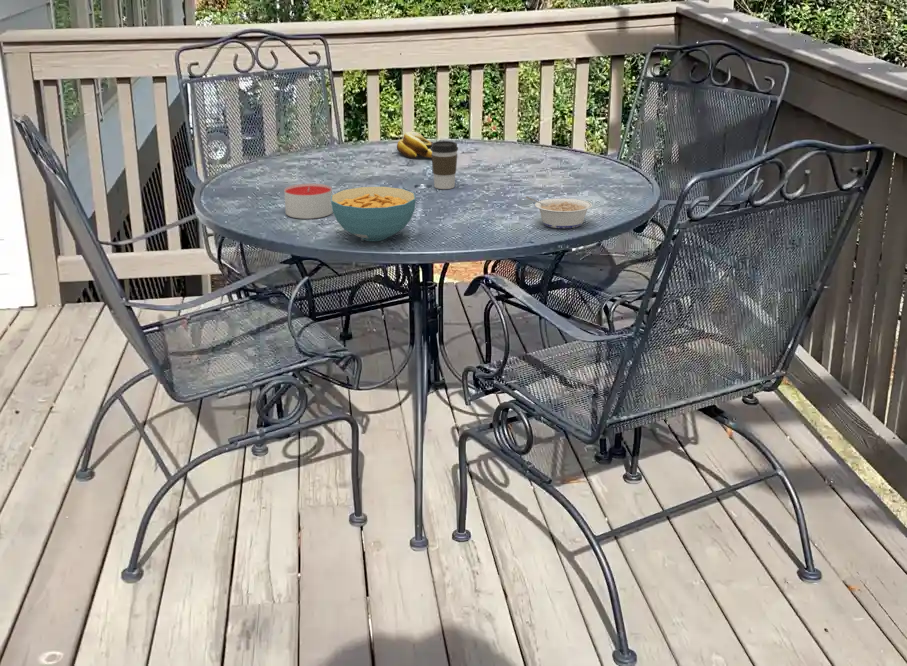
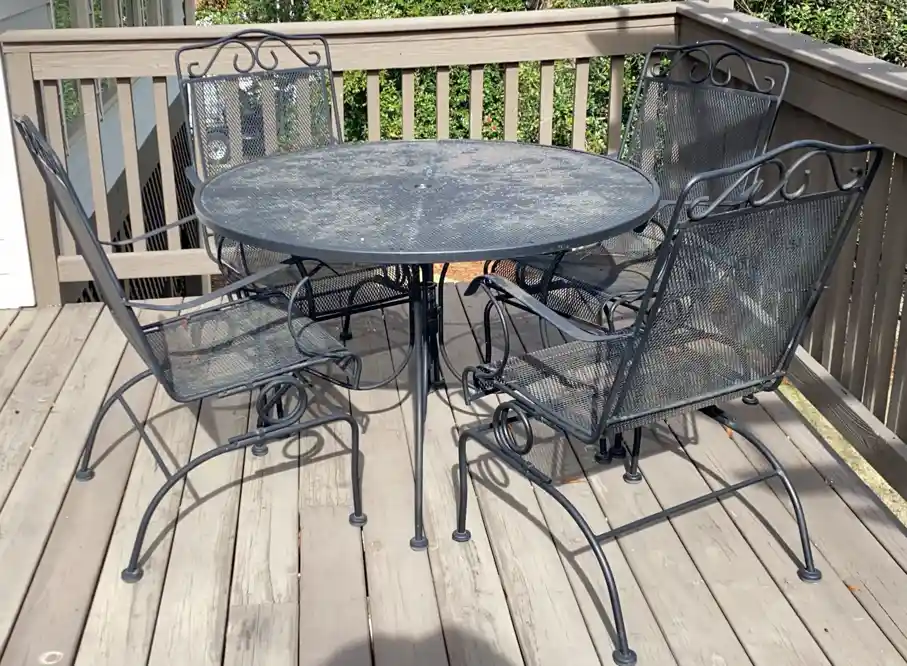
- banana (424, 143)
- coffee cup (444, 165)
- legume (560, 212)
- cereal bowl (373, 217)
- candle (308, 200)
